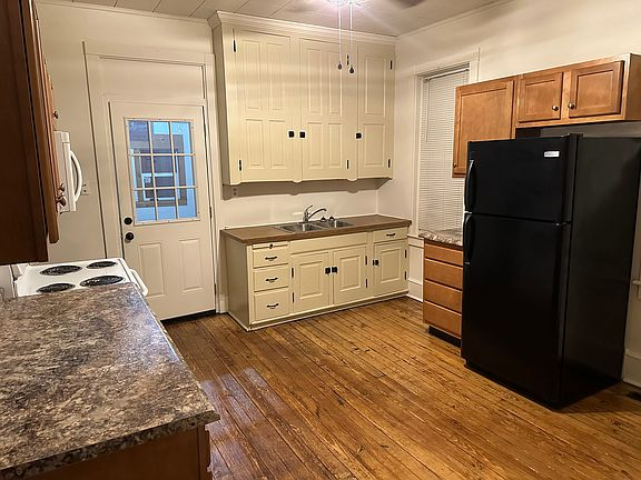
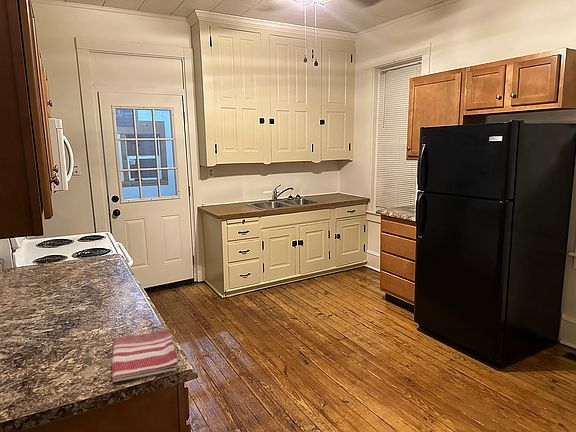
+ dish towel (144, 352)
